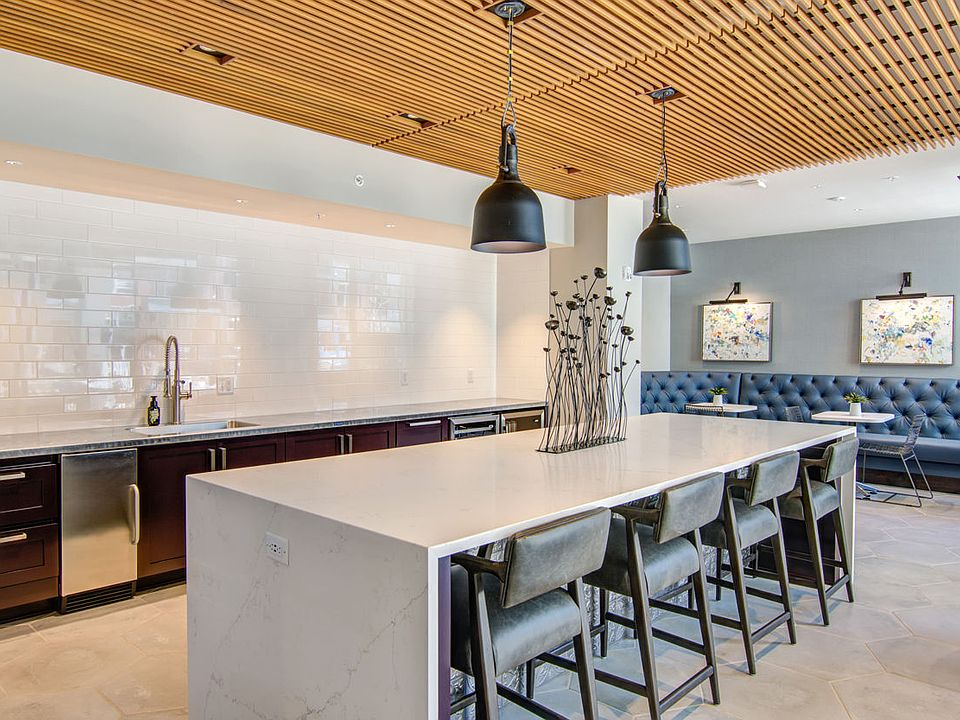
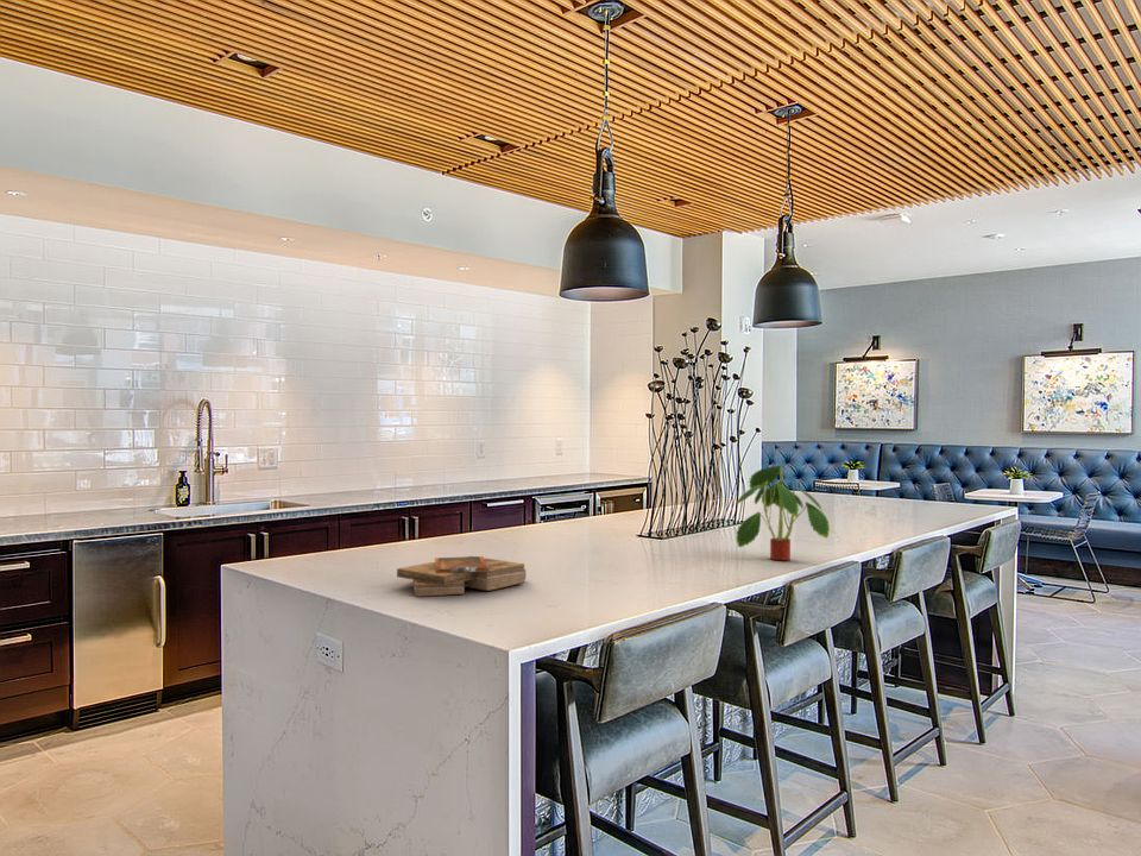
+ clipboard (462, 569)
+ plant (770, 511)
